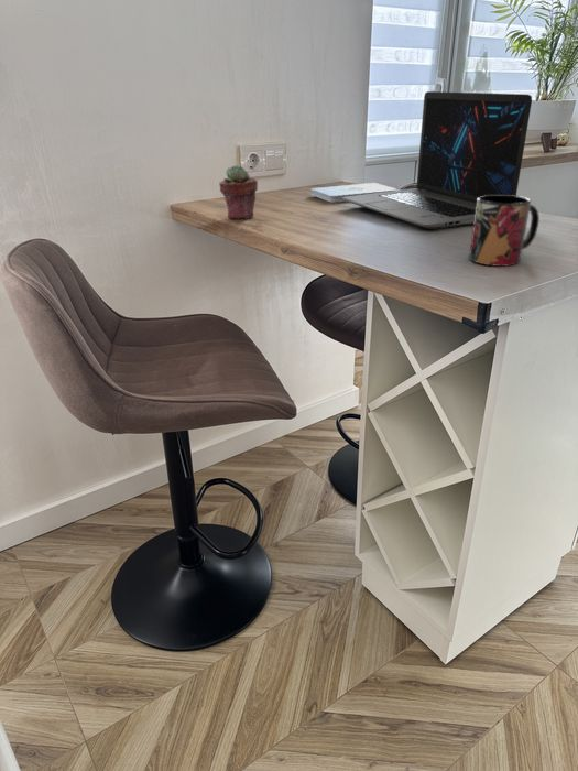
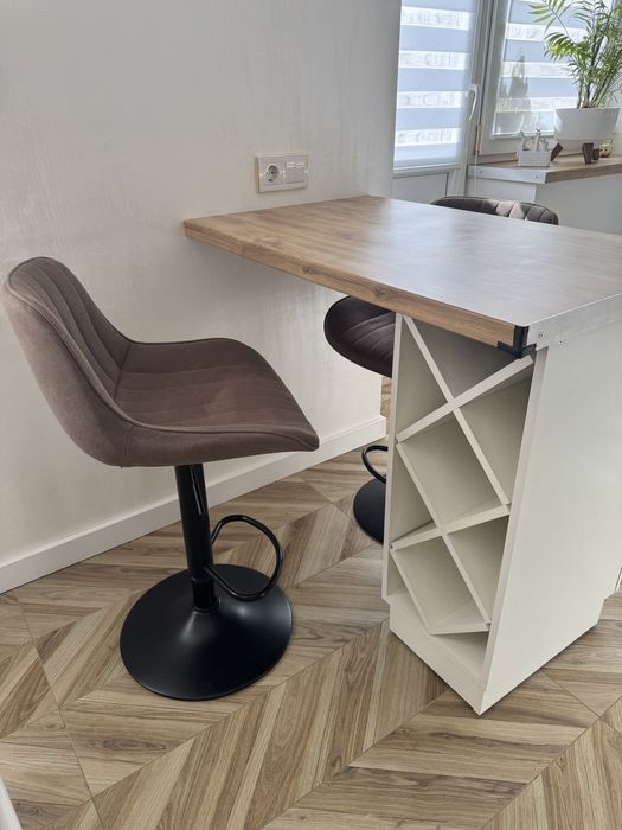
- notepad (353, 192)
- potted succulent (239, 191)
- mug (508, 228)
- laptop (426, 155)
